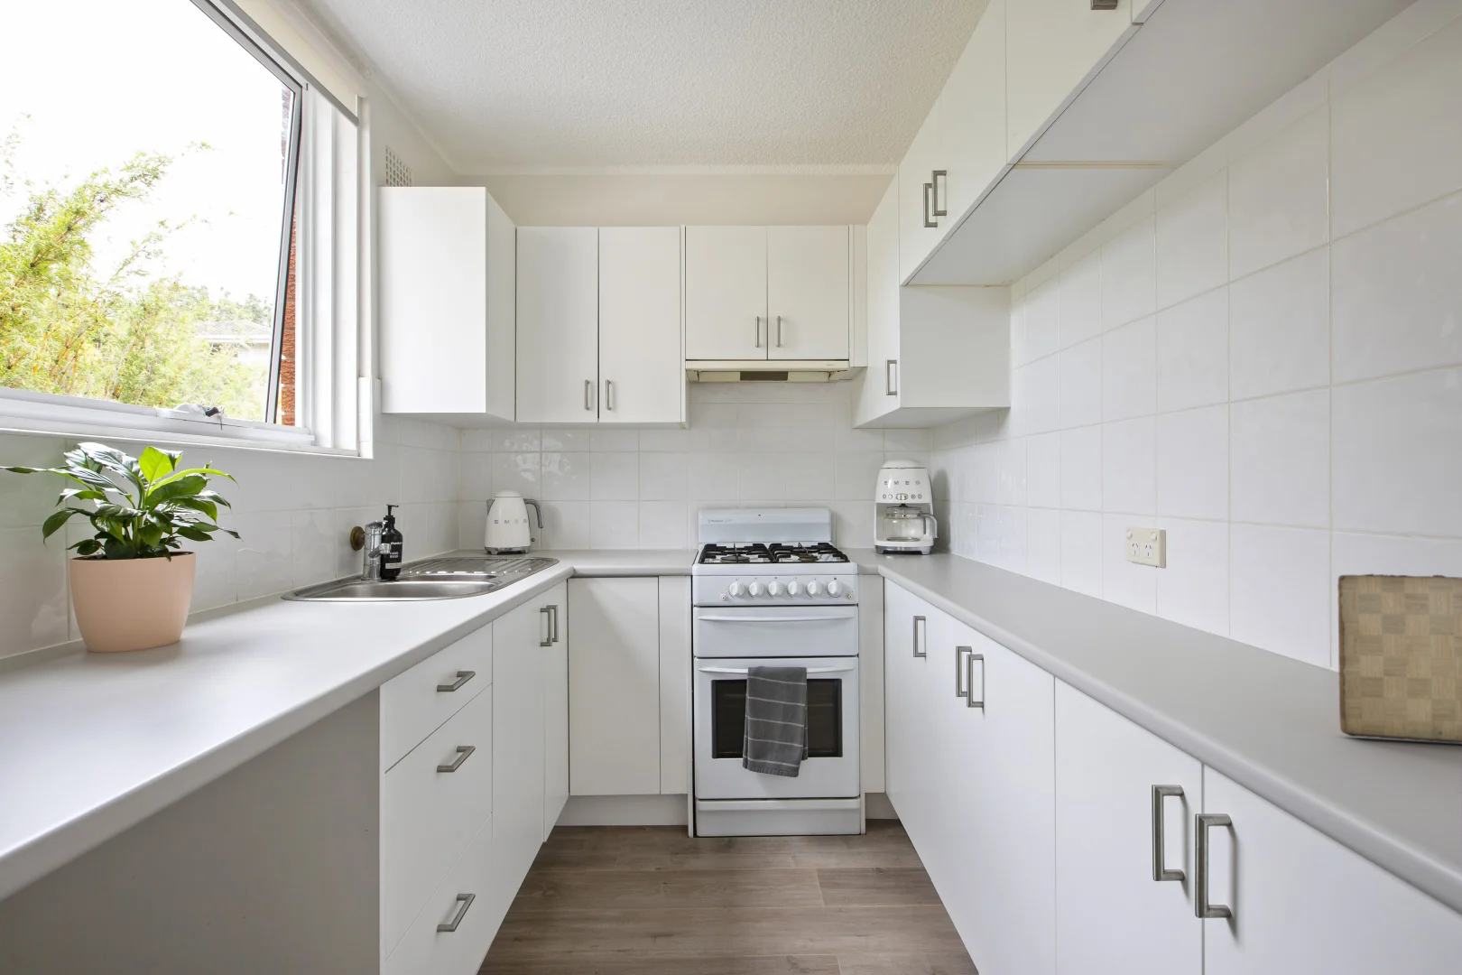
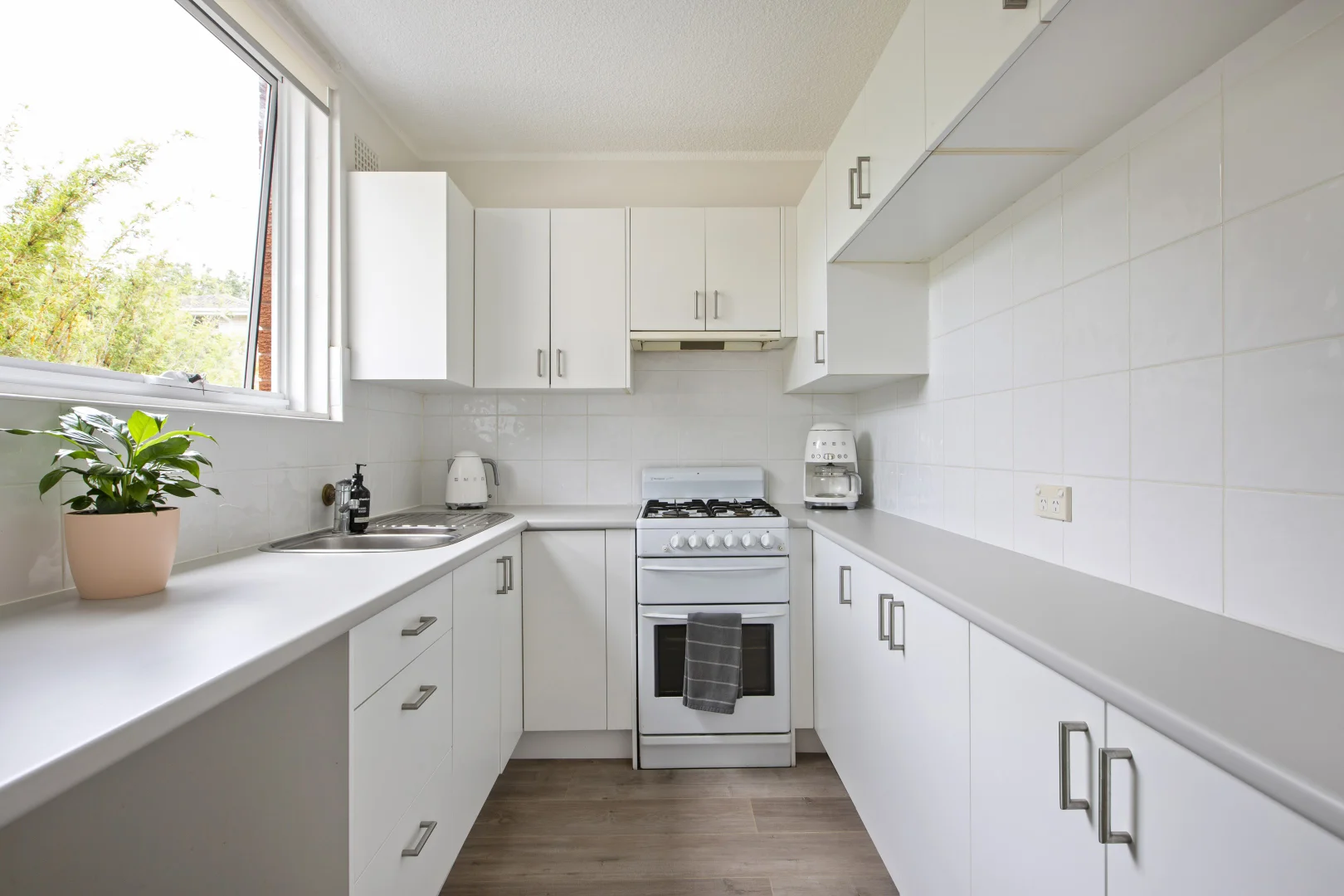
- cutting board (1408, 656)
